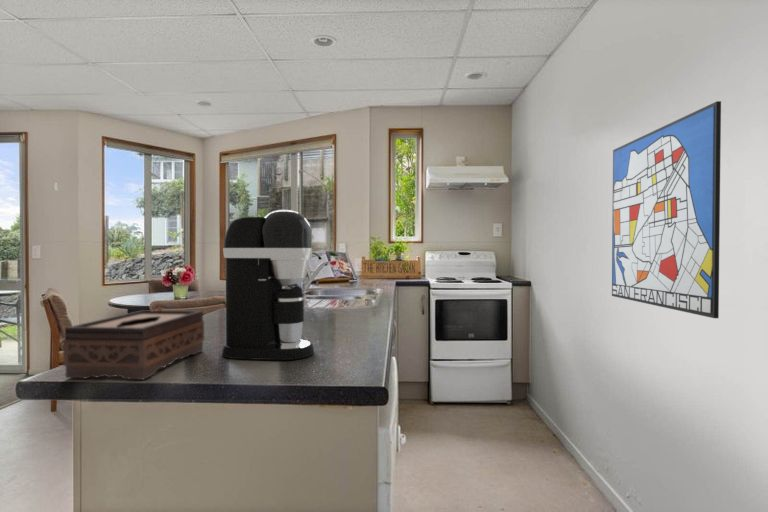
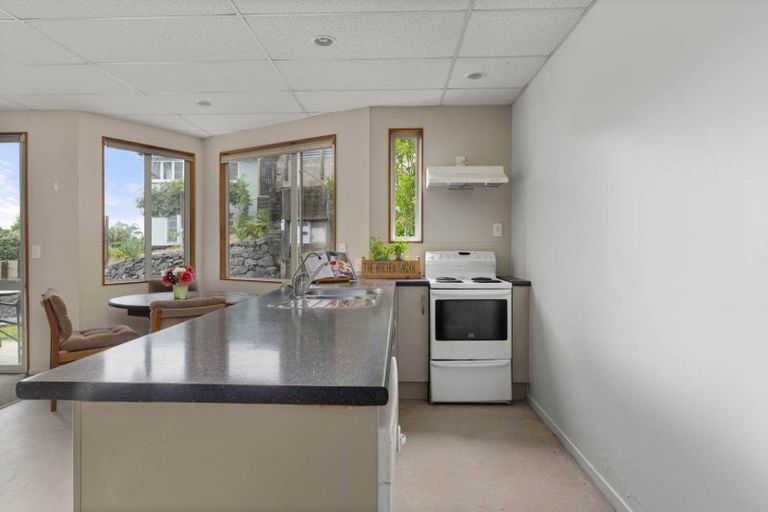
- coffee maker (268, 281)
- wall art (655, 217)
- tissue box (142, 340)
